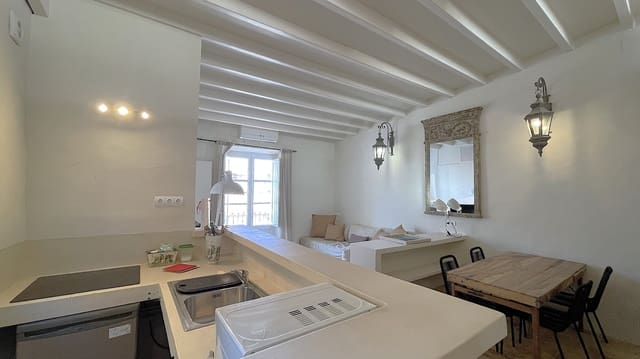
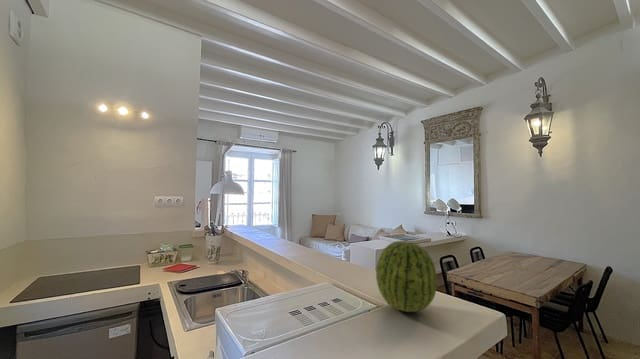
+ fruit (405, 274)
